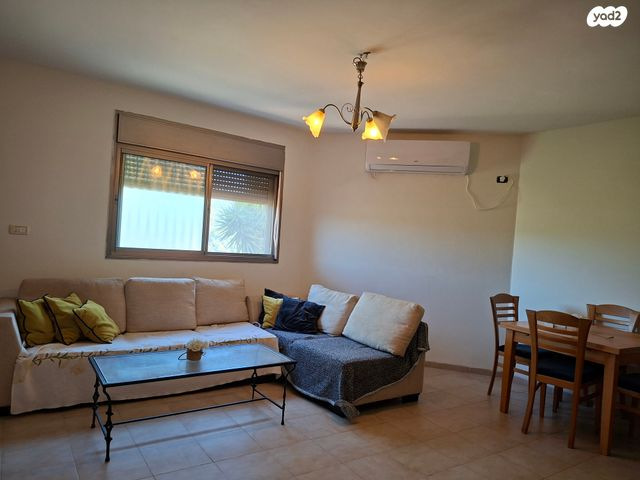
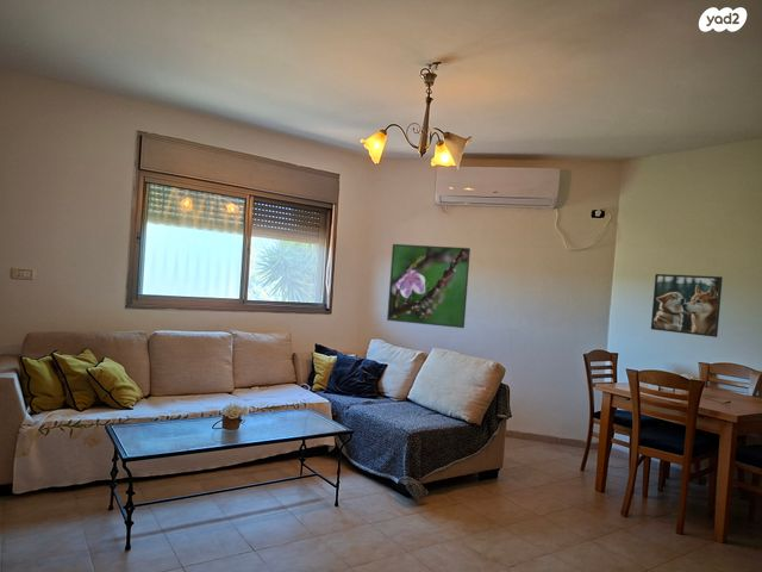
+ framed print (427, 285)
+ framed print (685, 304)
